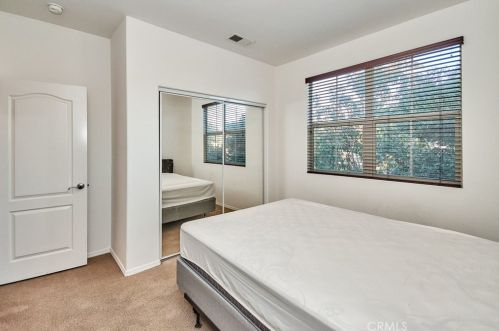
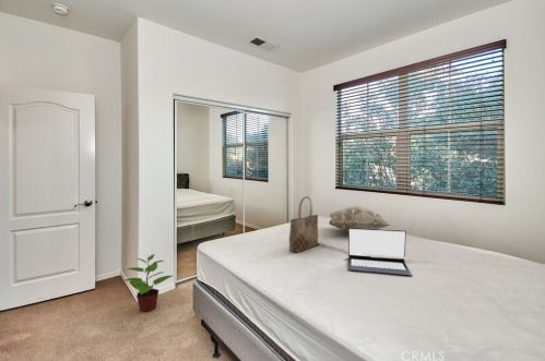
+ potted plant (147, 279)
+ laptop (377, 249)
+ decorative pillow (356, 219)
+ tote bag (304, 221)
